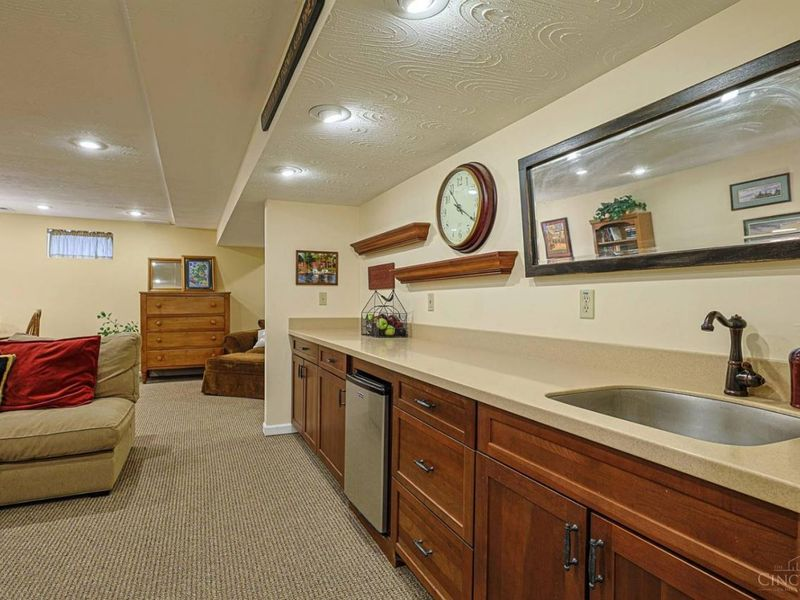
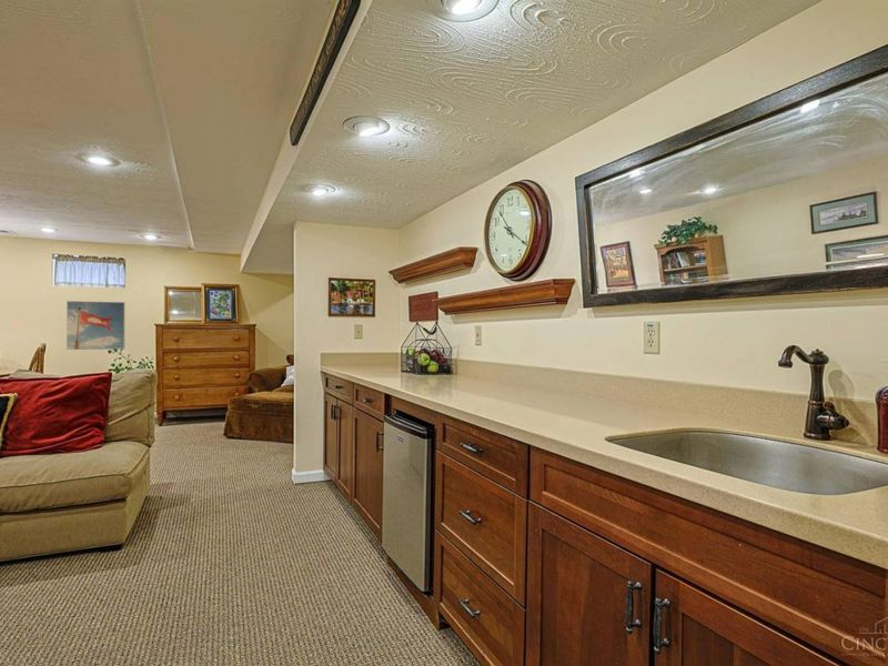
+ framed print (95, 325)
